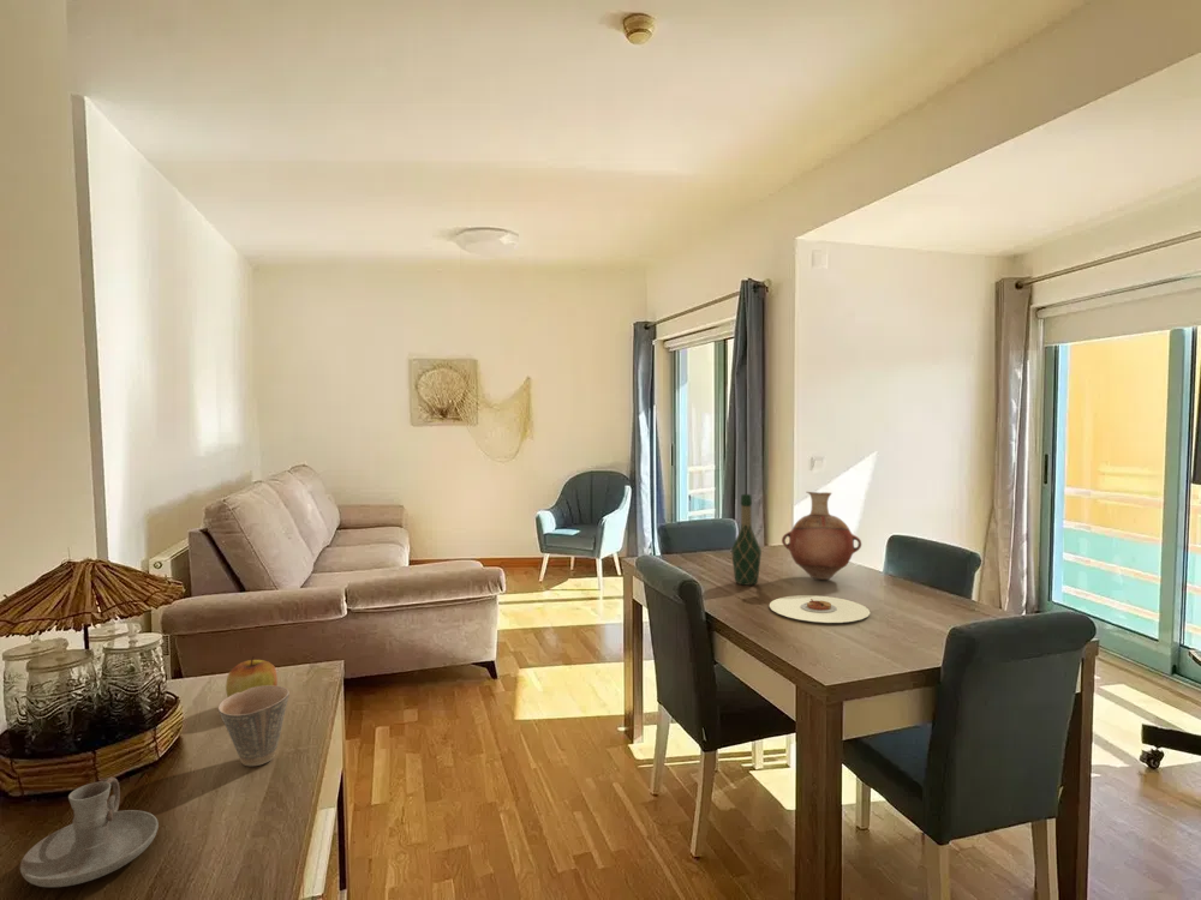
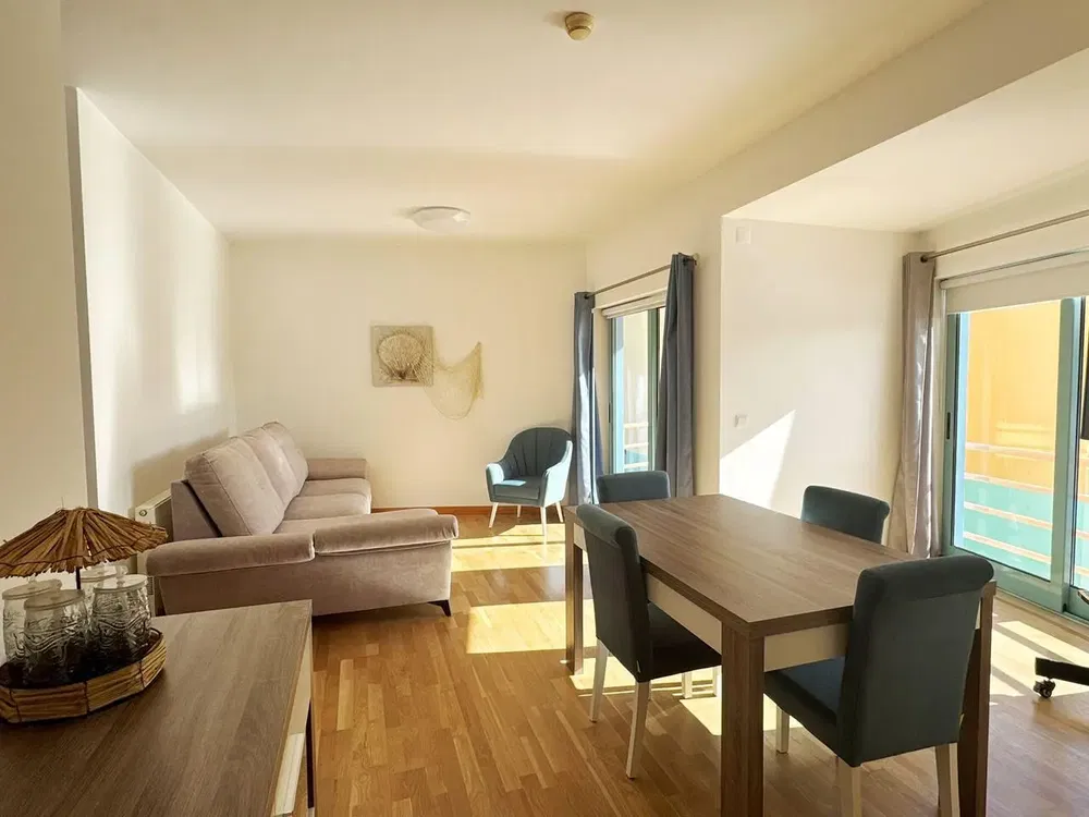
- apple (251, 680)
- candle holder (96, 818)
- vase (820, 534)
- wine bottle (746, 539)
- cup (255, 728)
- plate (818, 605)
